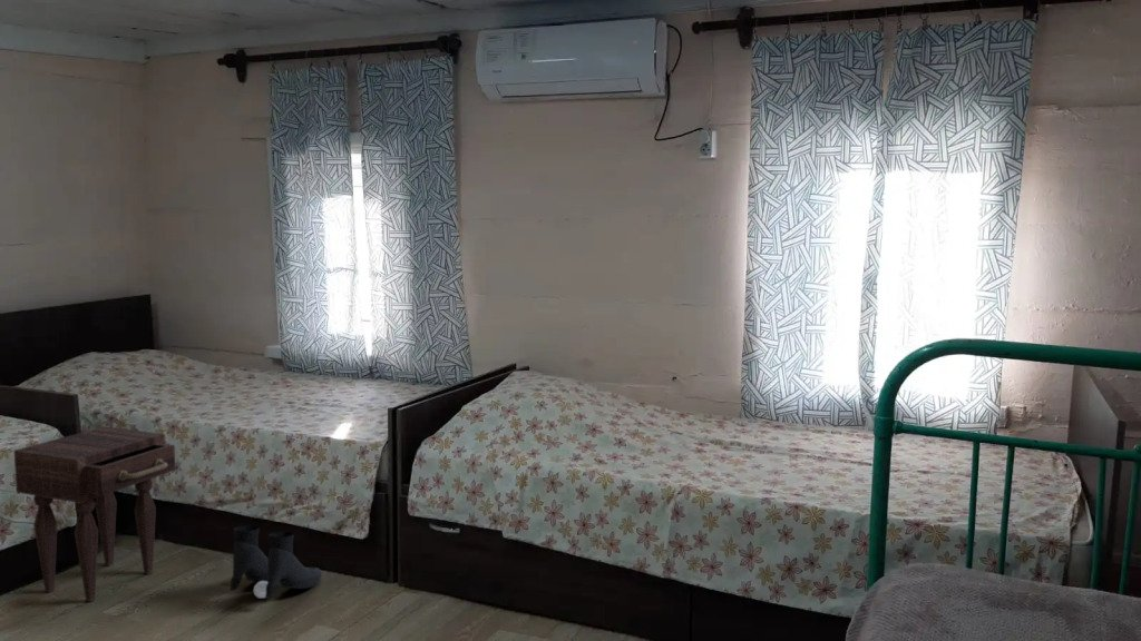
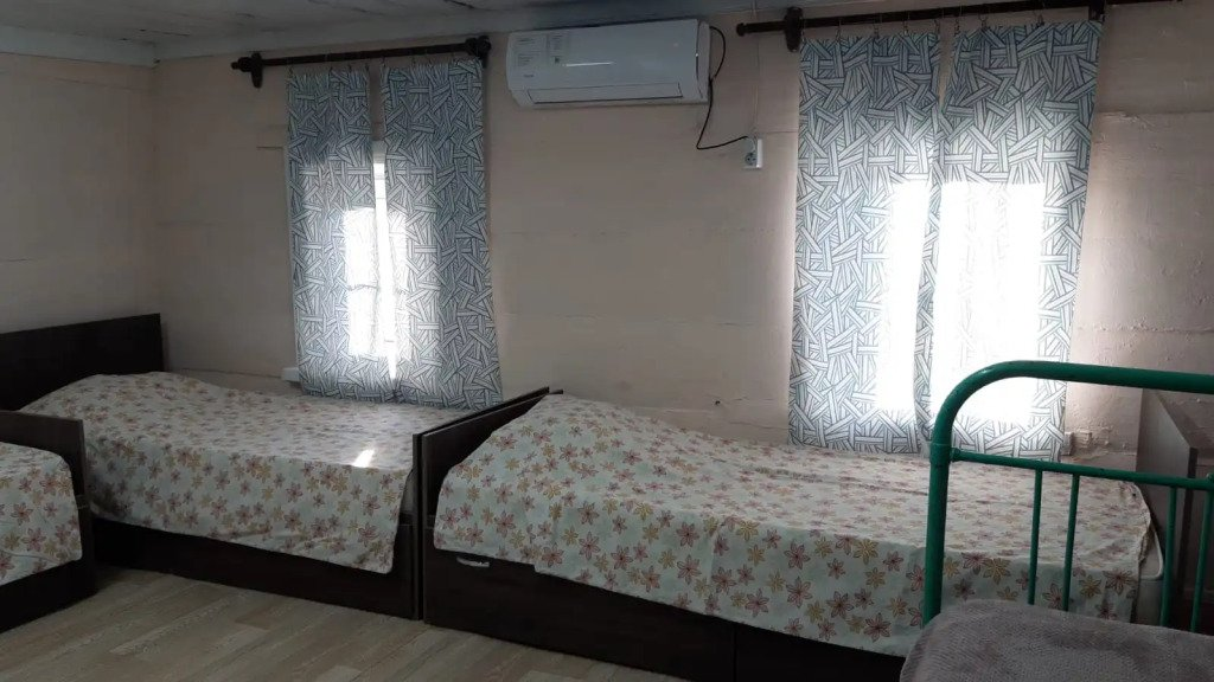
- boots (276, 554)
- nightstand (109, 514)
